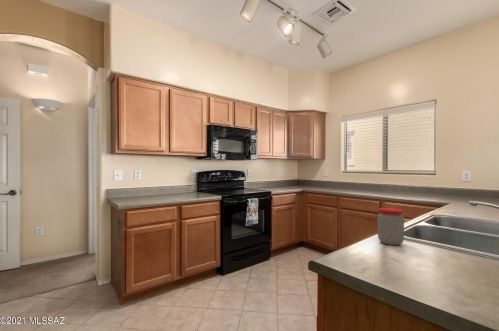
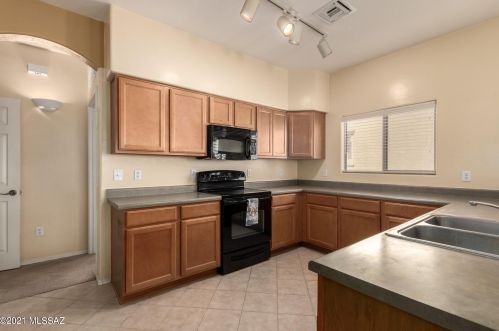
- jar (390, 225)
